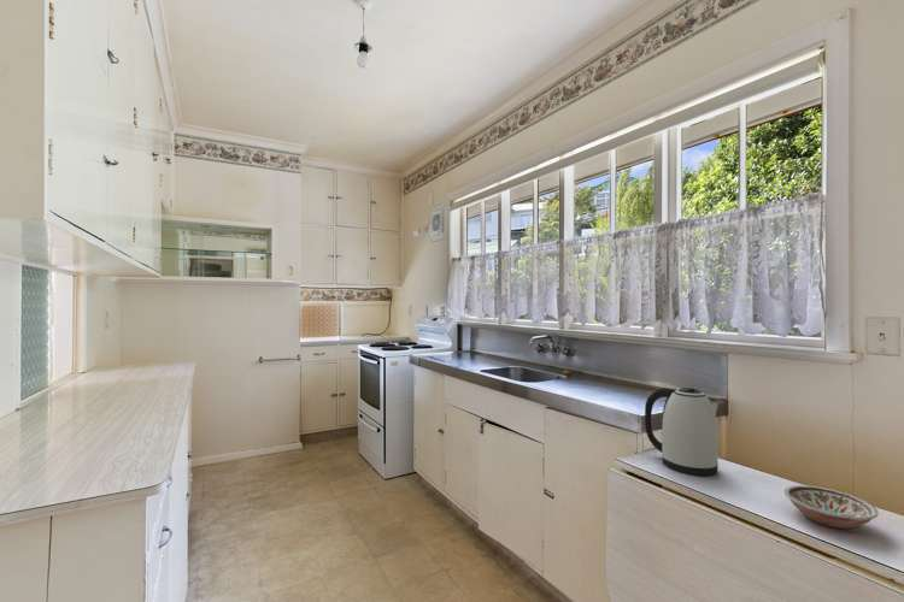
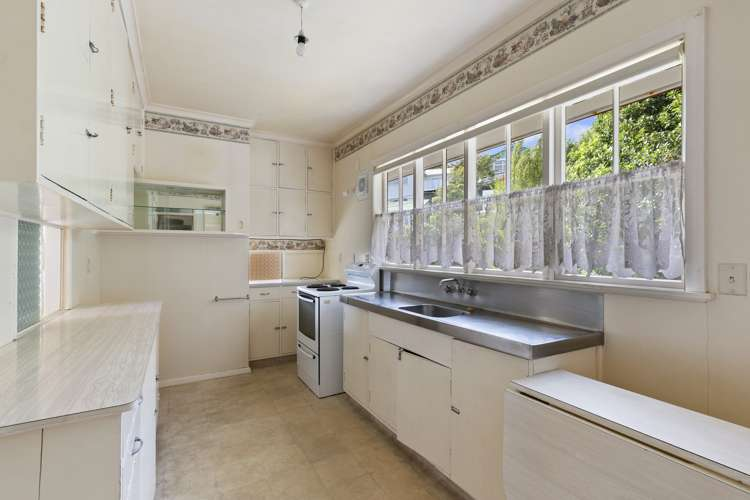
- bowl (828, 509)
- kettle (679, 424)
